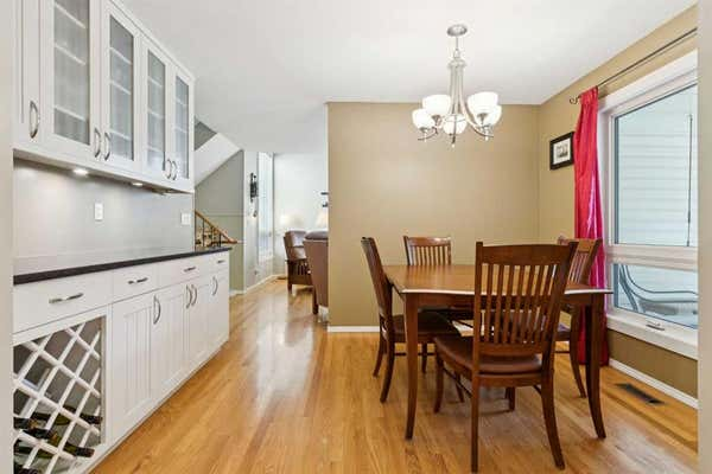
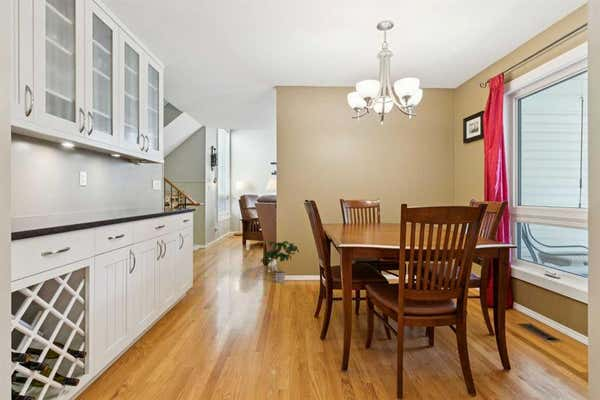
+ potted plant (280, 260)
